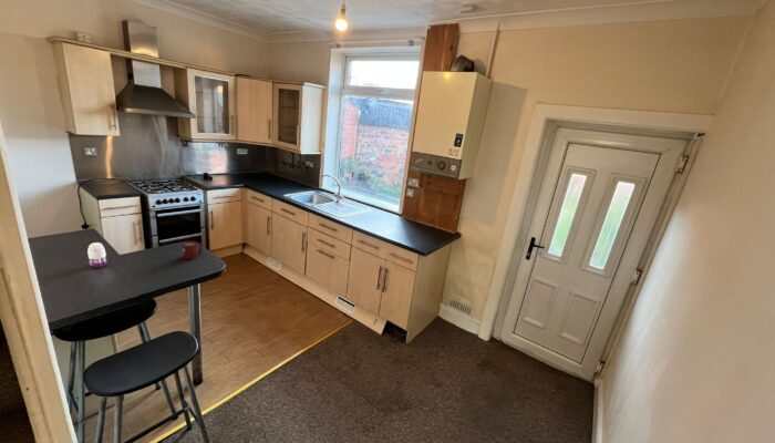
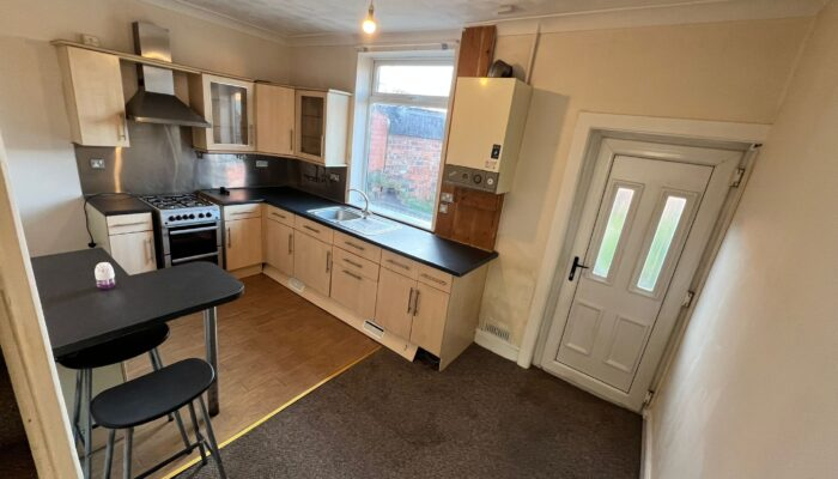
- cup (193, 249)
